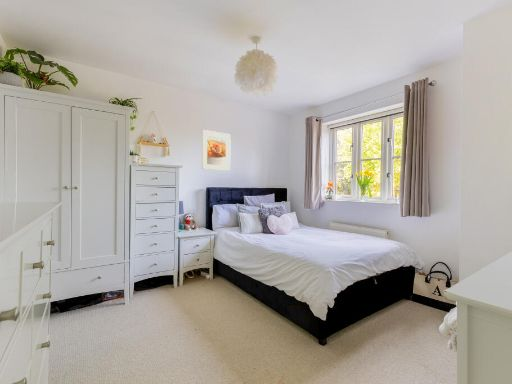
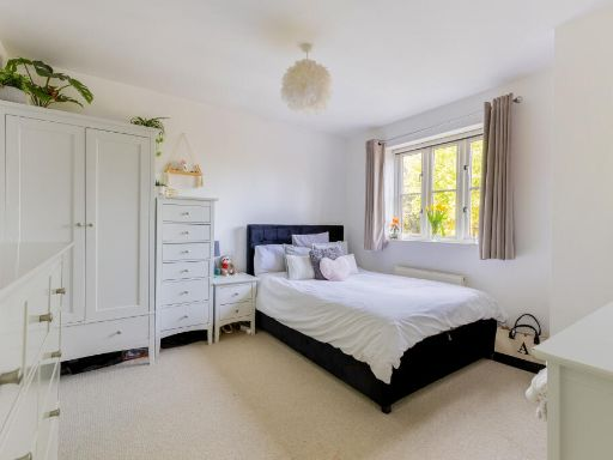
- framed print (216, 151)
